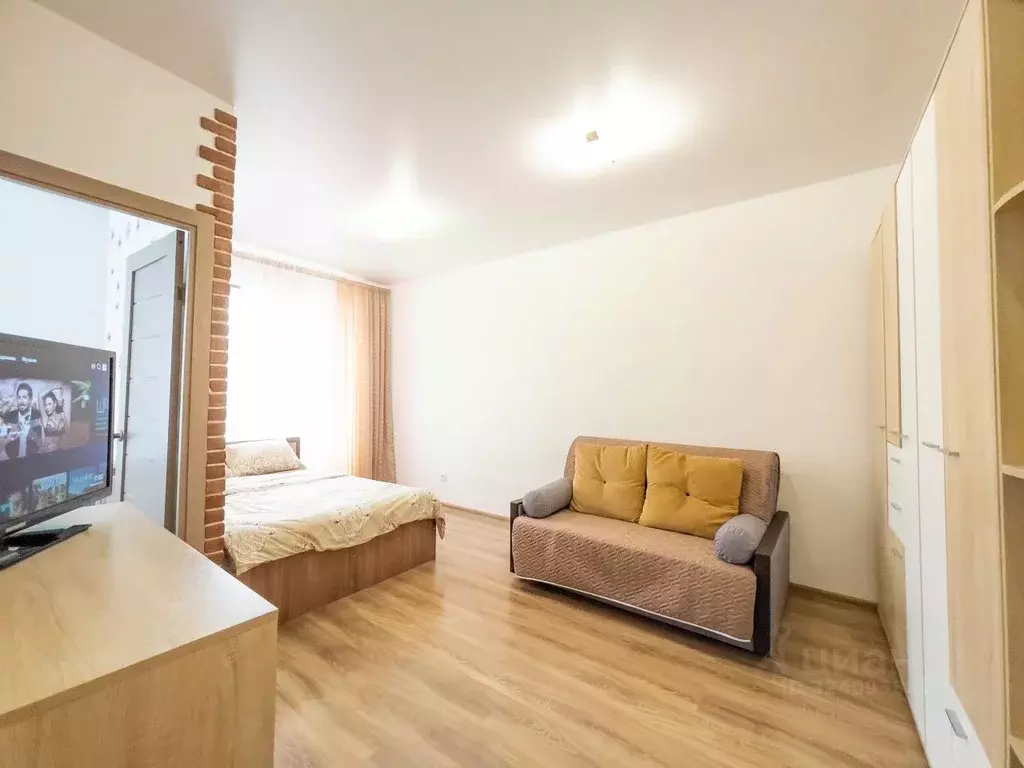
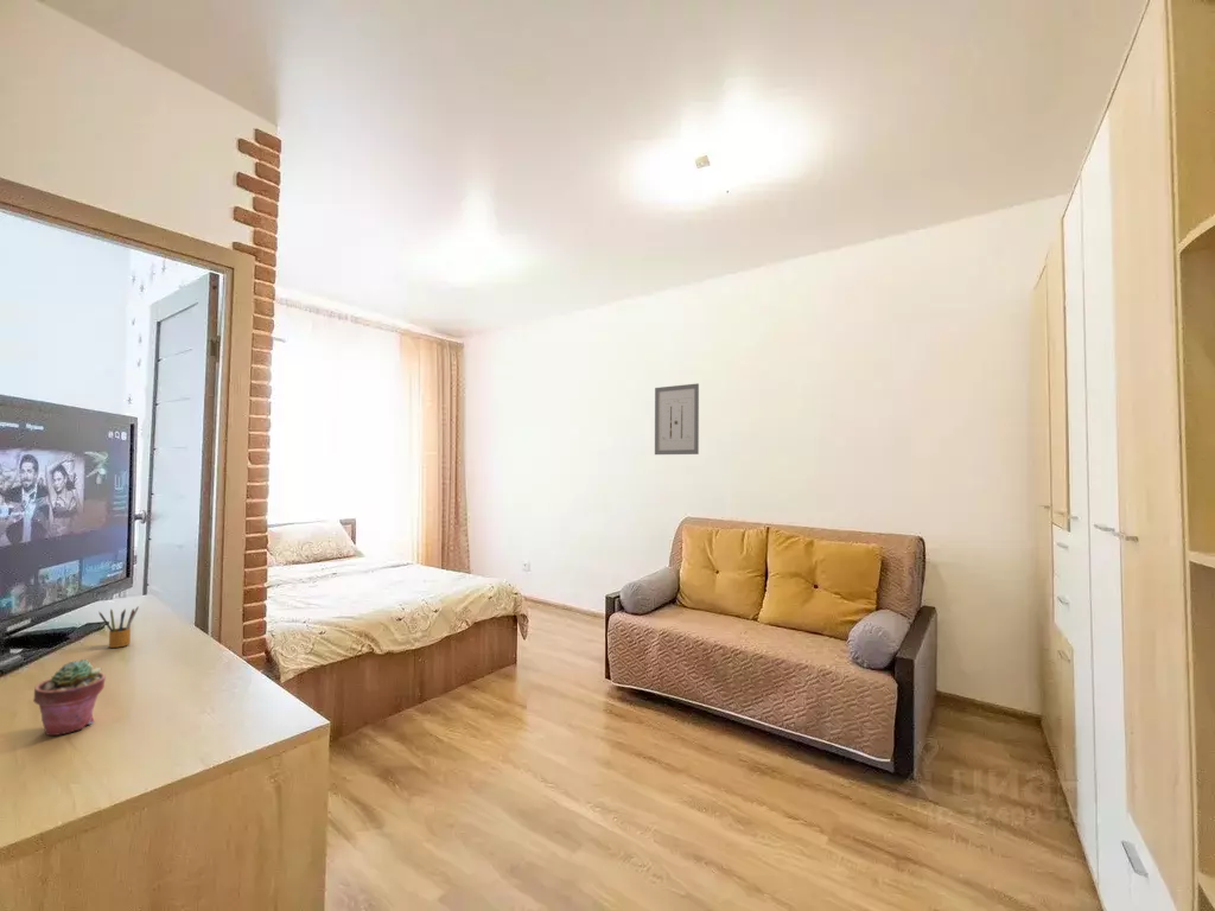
+ potted succulent (70, 694)
+ wall art (675, 420)
+ pencil box (120, 625)
